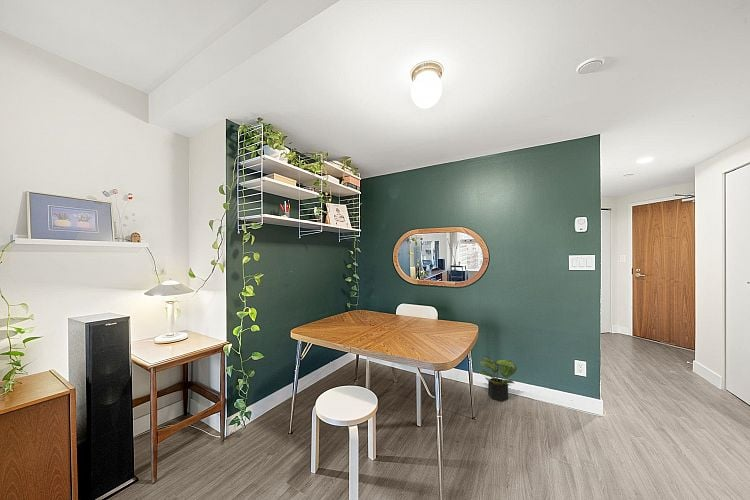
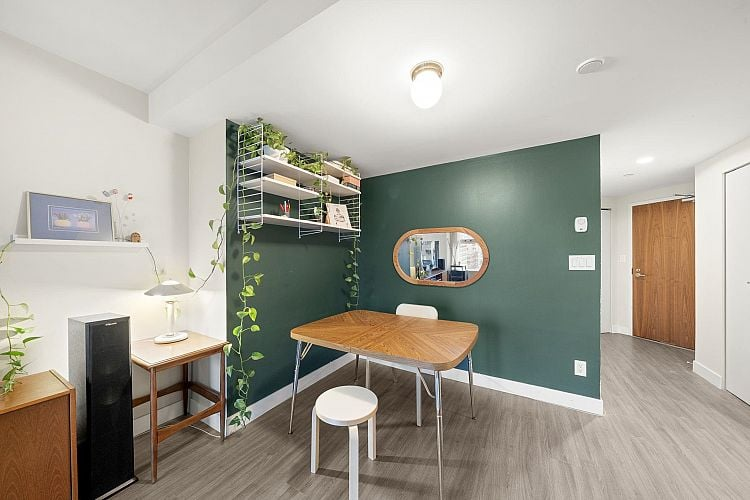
- potted plant (494, 375)
